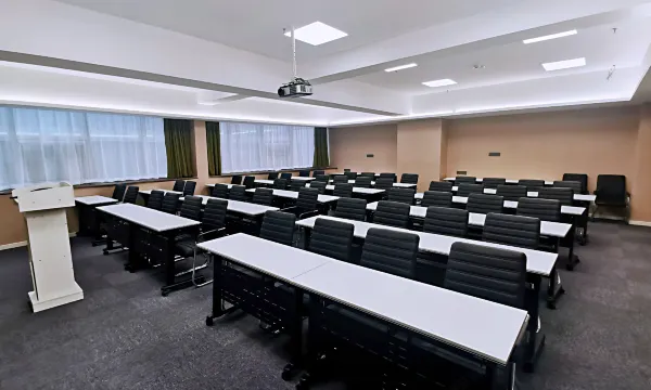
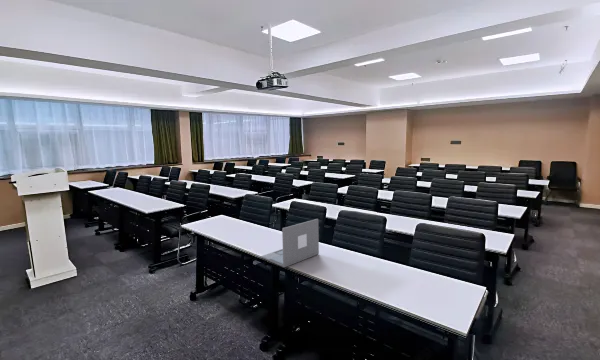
+ laptop (290, 238)
